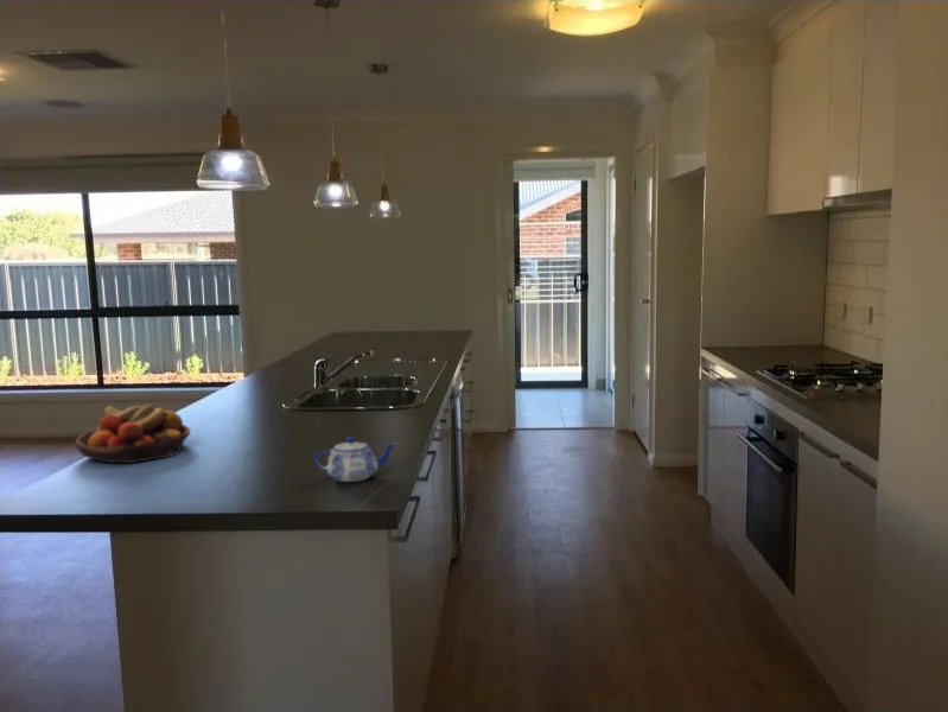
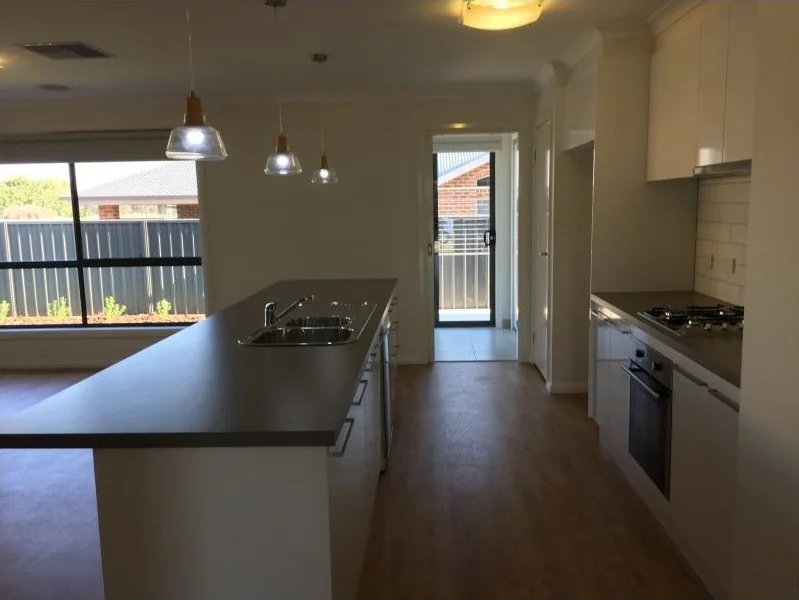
- teapot (355, 457)
- fruit bowl (133, 430)
